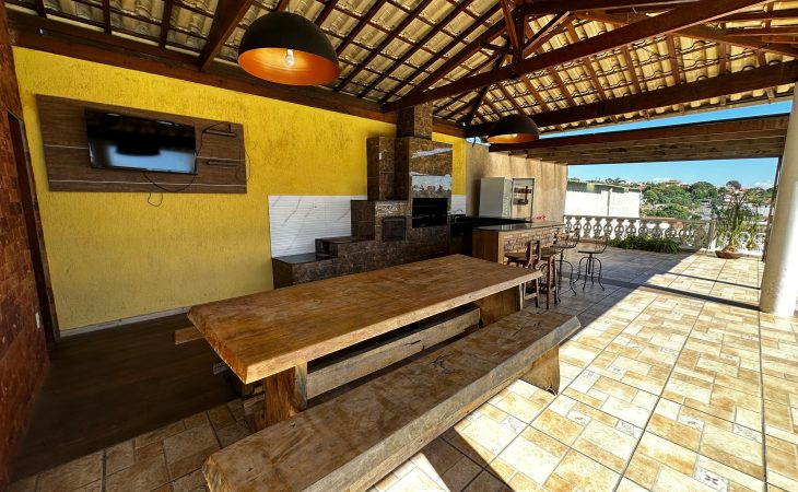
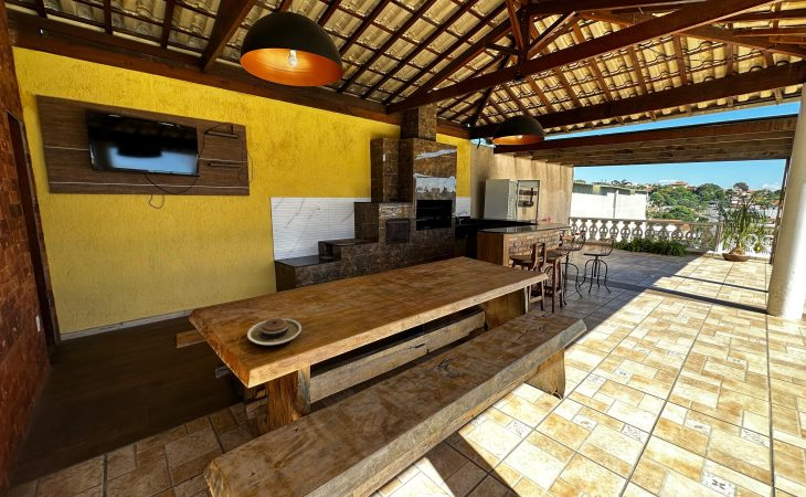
+ plate (275, 328)
